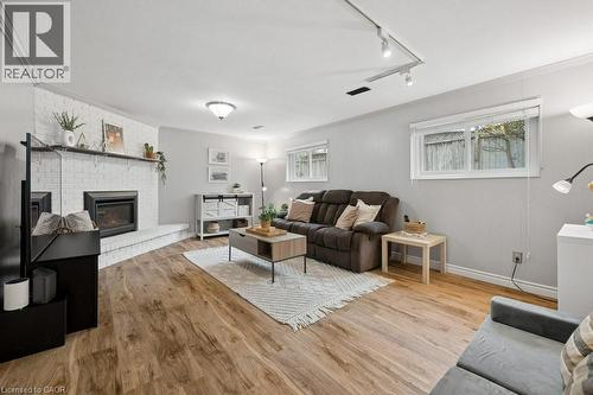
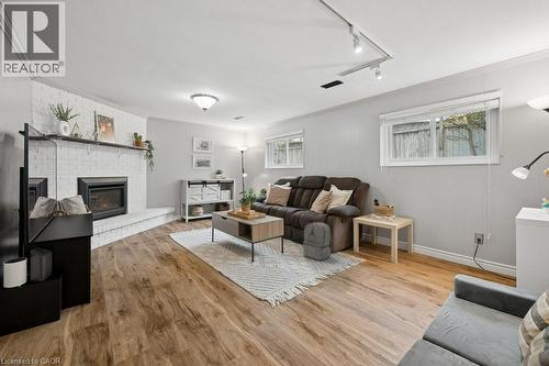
+ backpack (317, 239)
